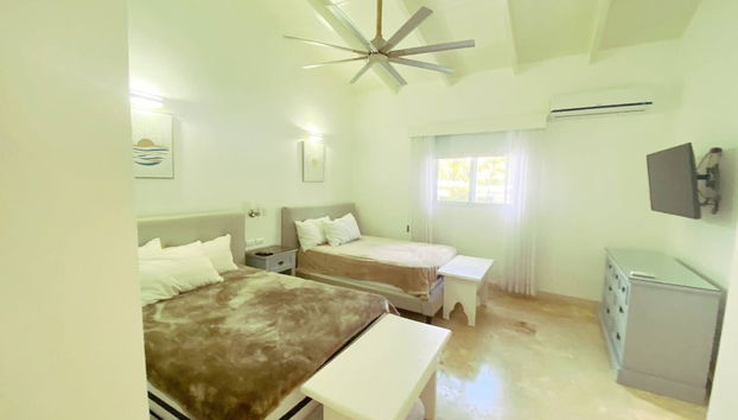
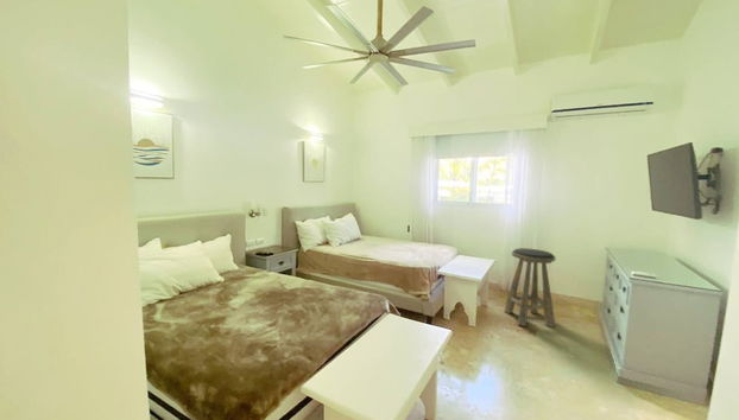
+ stool (529, 285)
